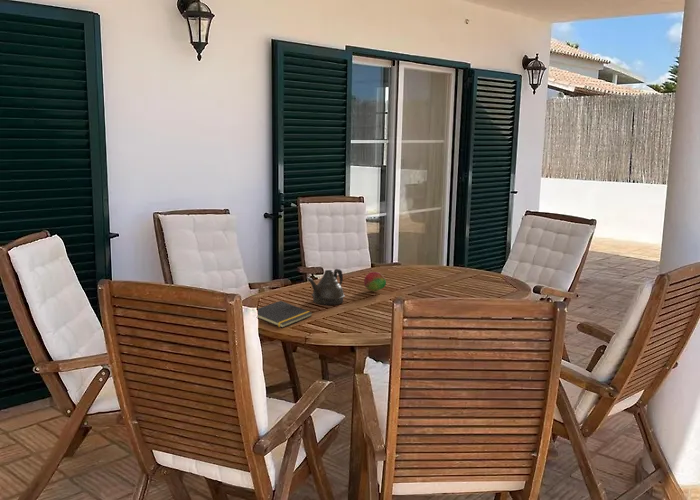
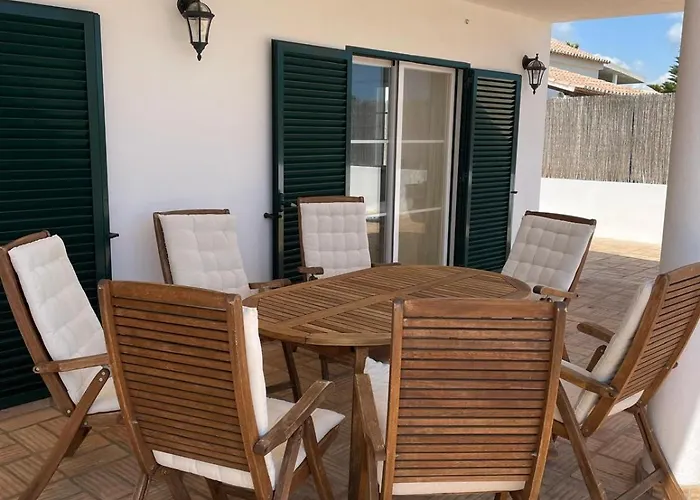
- teapot (323, 287)
- notepad (281, 313)
- fruit (374, 281)
